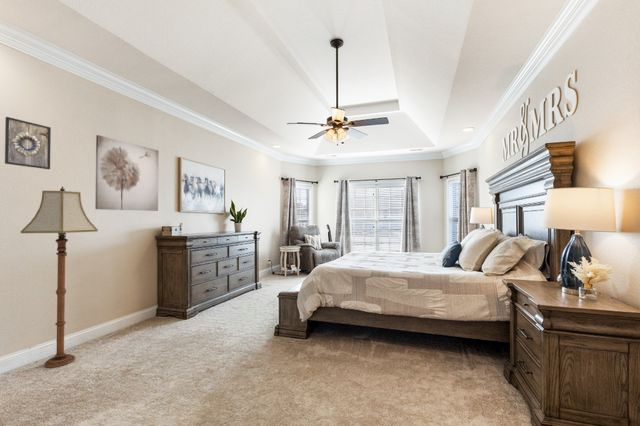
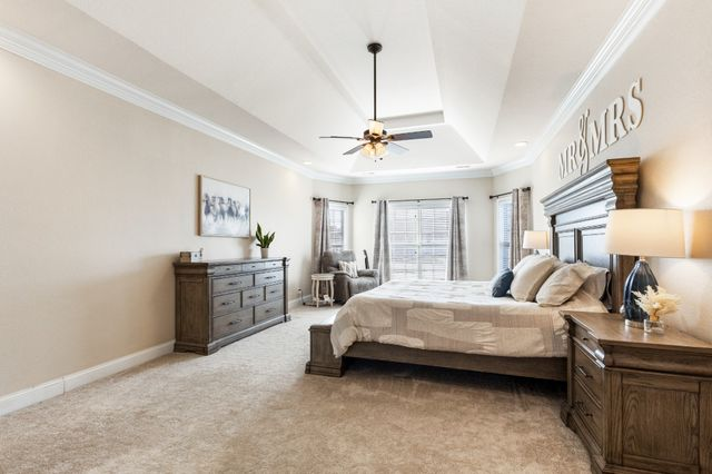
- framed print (29, 144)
- wall art (130, 176)
- floor lamp (60, 273)
